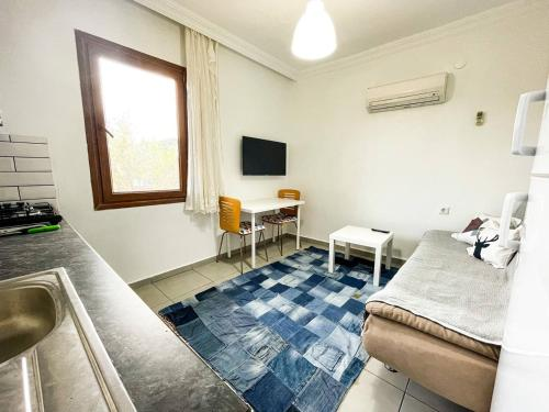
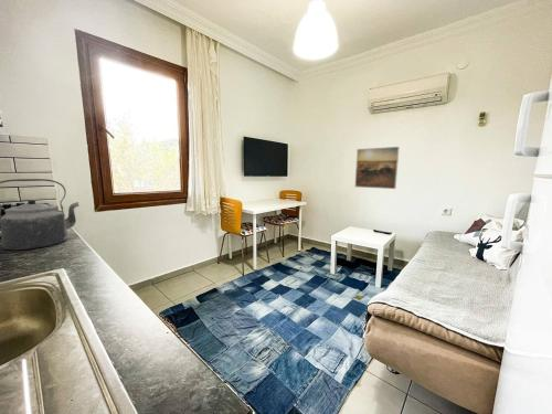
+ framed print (375, 168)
+ kettle (40, 211)
